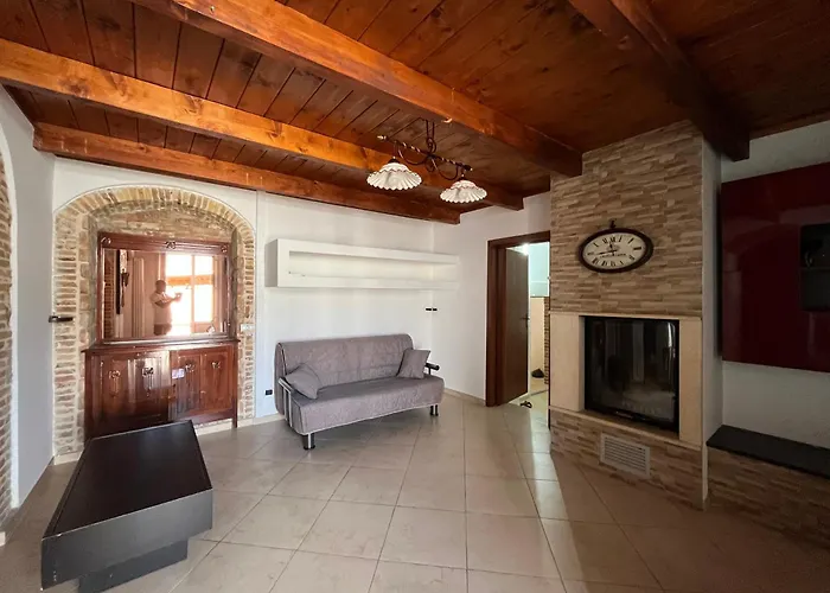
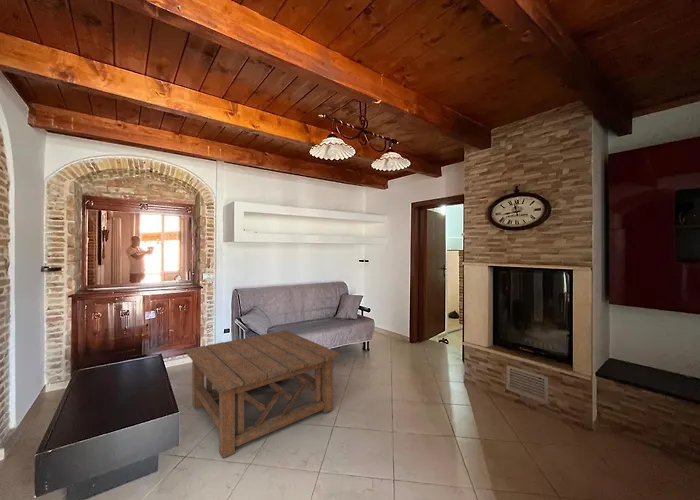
+ coffee table (261, 379)
